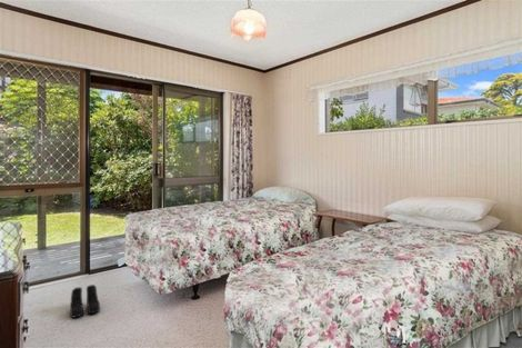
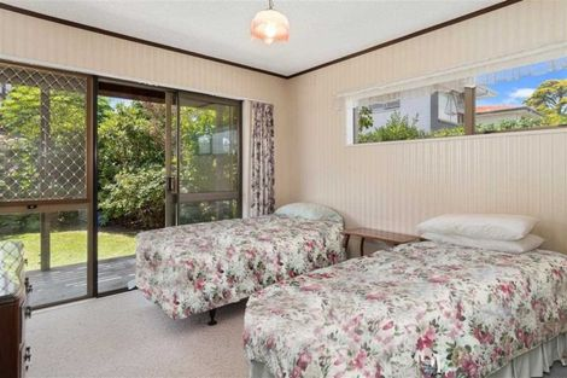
- boots (87, 298)
